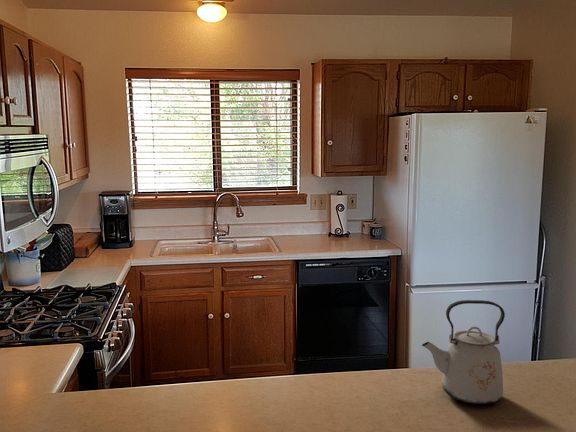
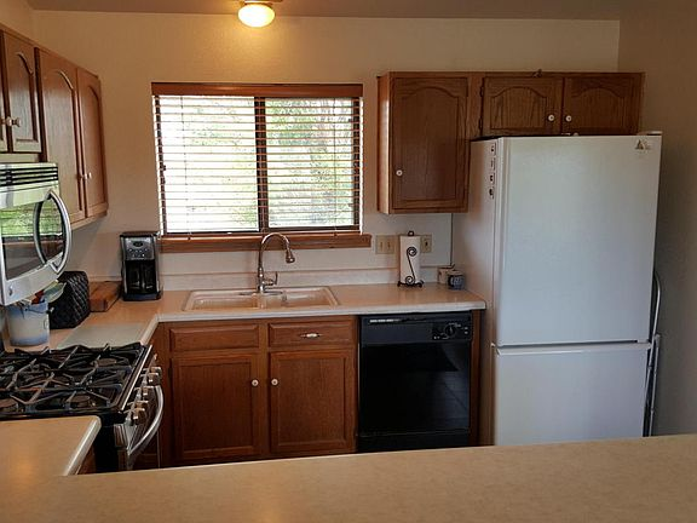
- kettle (462, 348)
